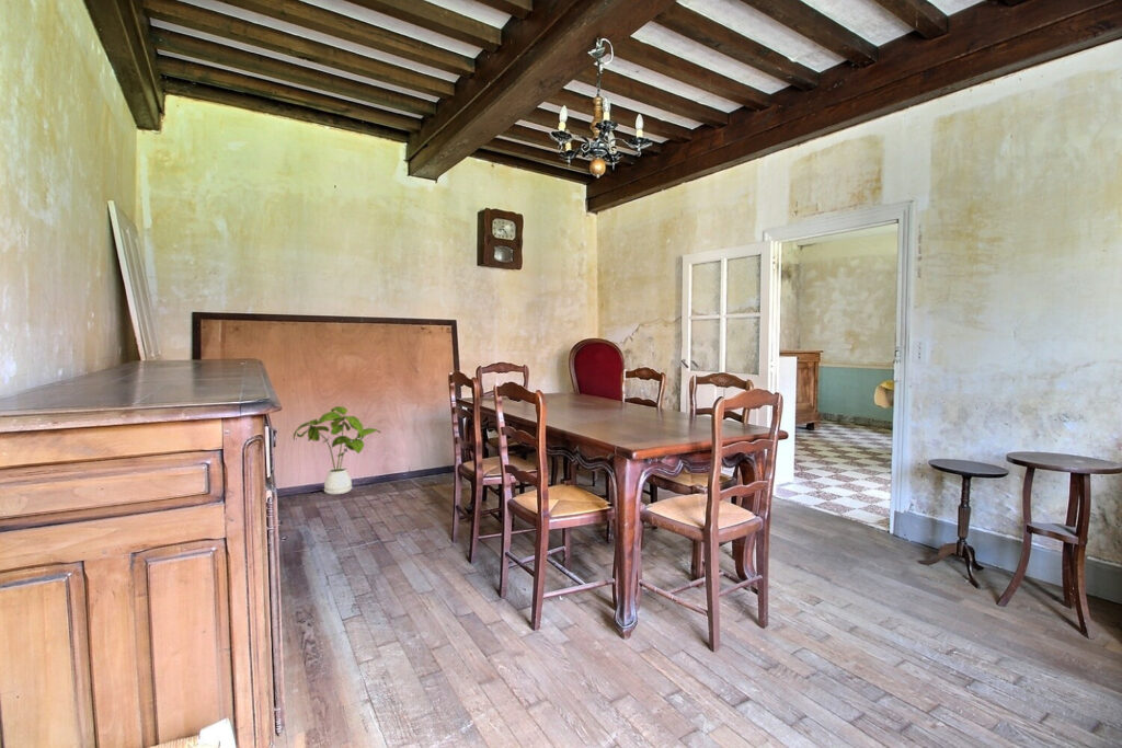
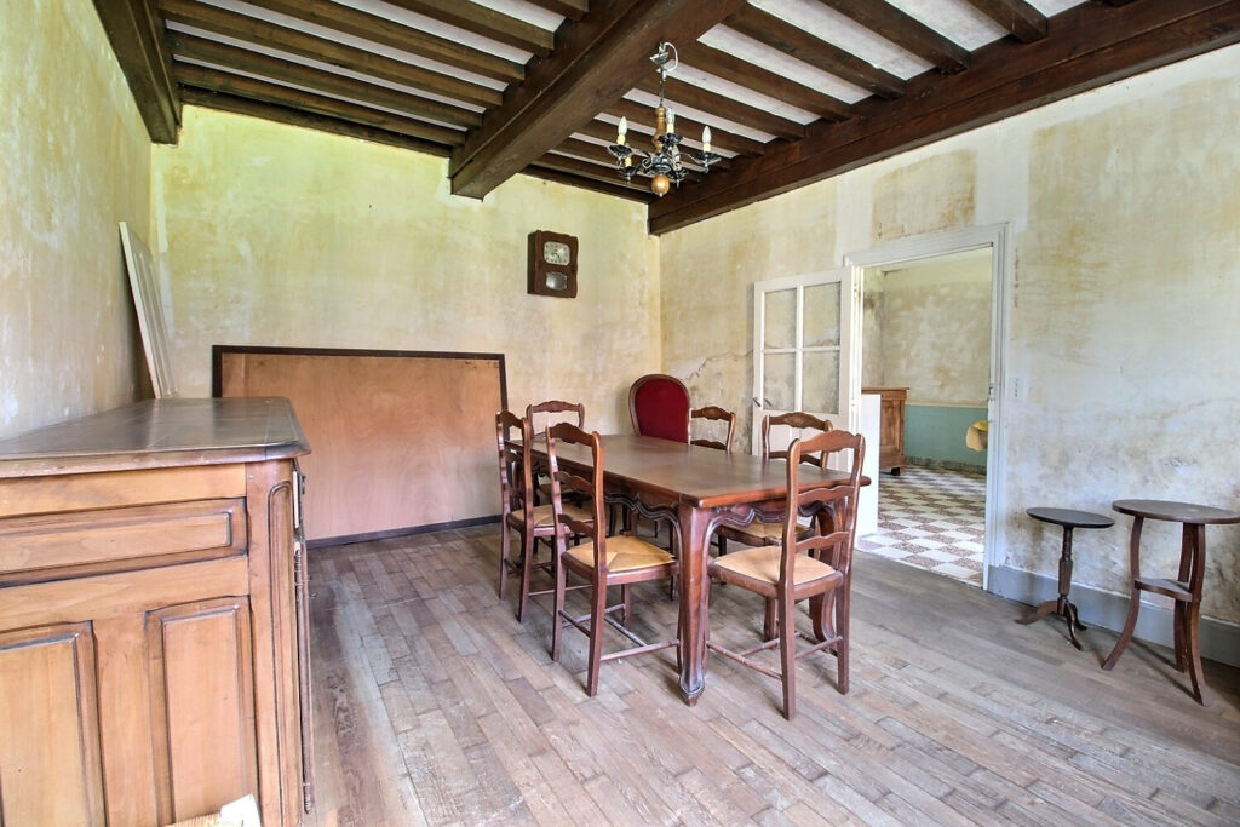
- house plant (344, 450)
